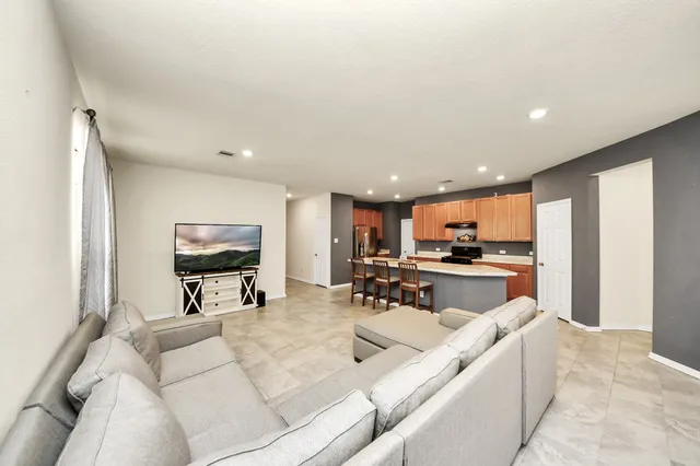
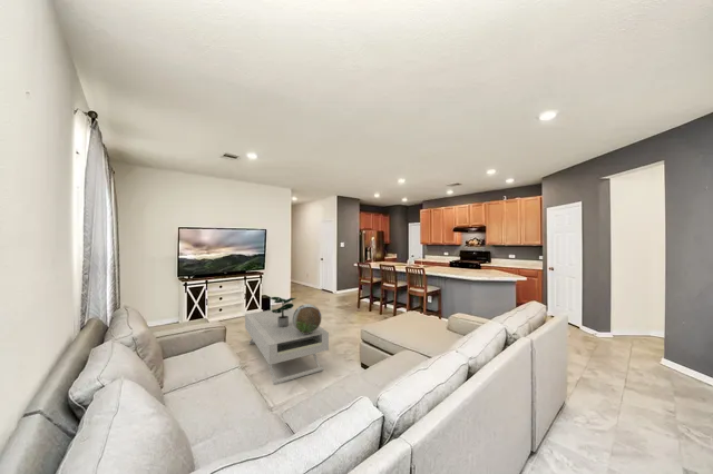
+ potted plant (282, 309)
+ coffee table (282, 338)
+ decorative sphere (306, 318)
